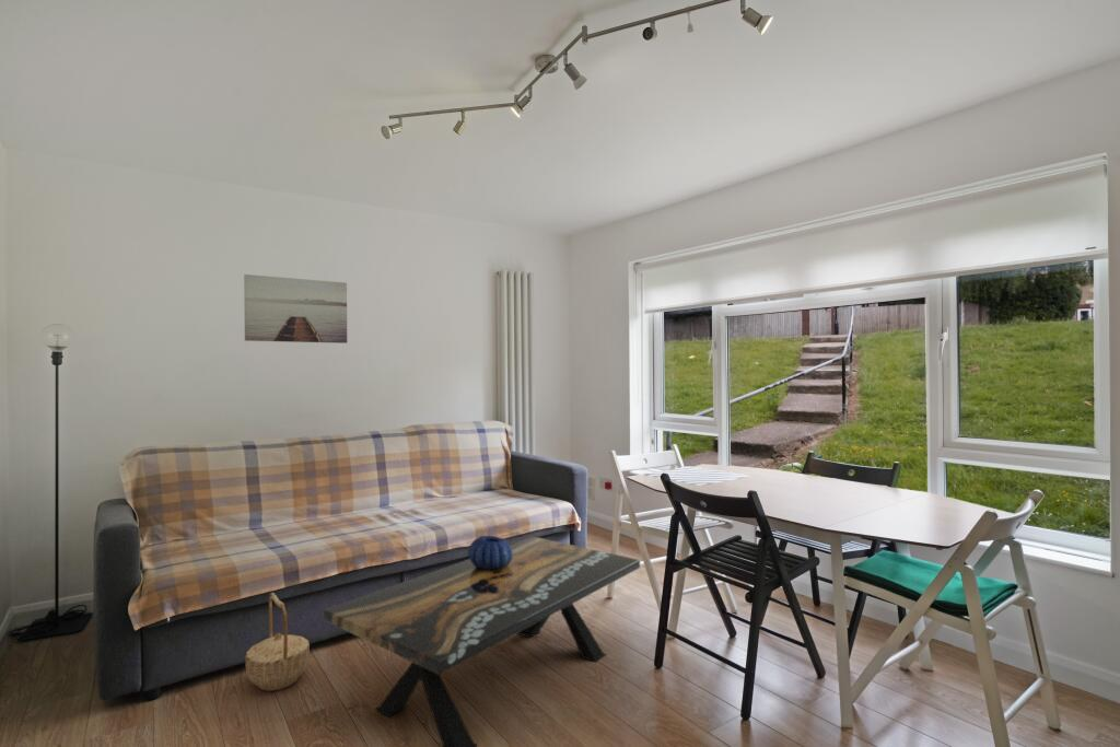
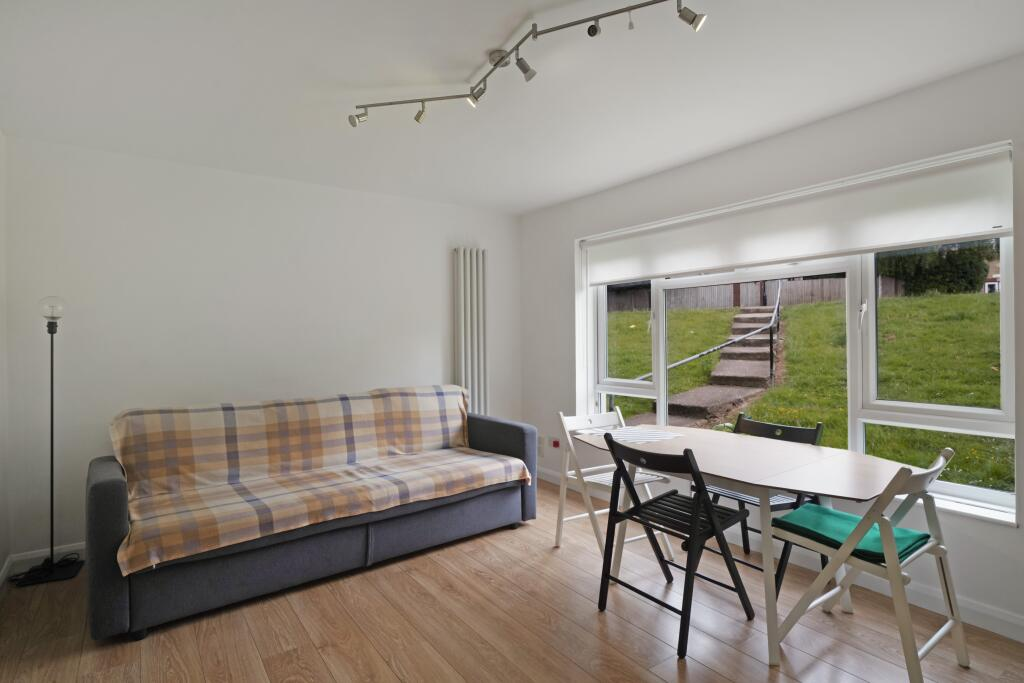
- coffee table (500, 630)
- decorative bowl (490, 551)
- wall art (298, 310)
- basket (278, 639)
